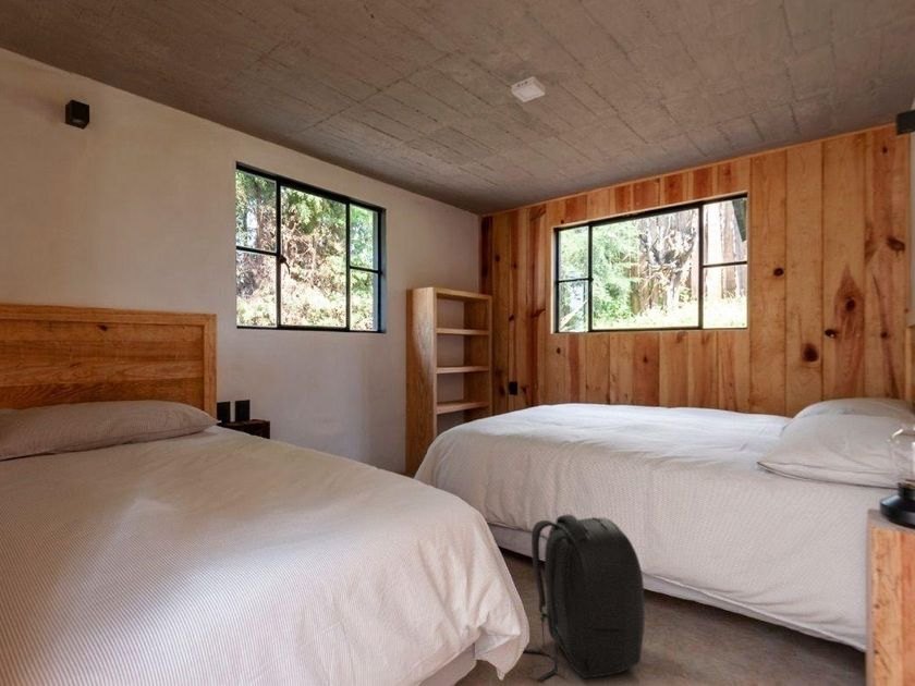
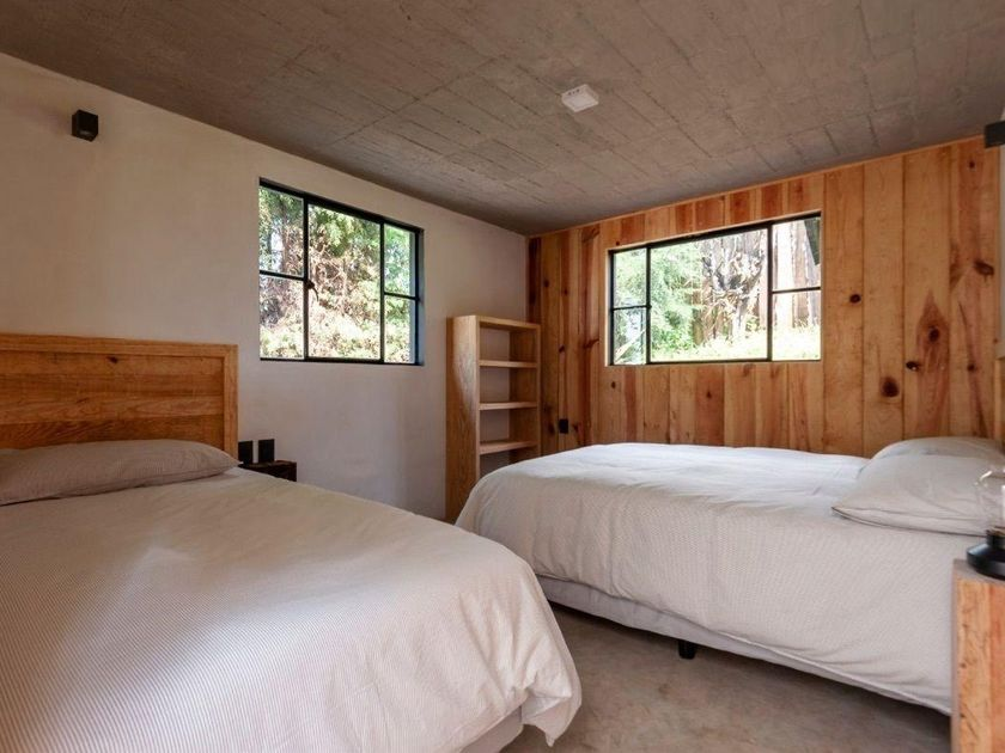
- backpack (580, 586)
